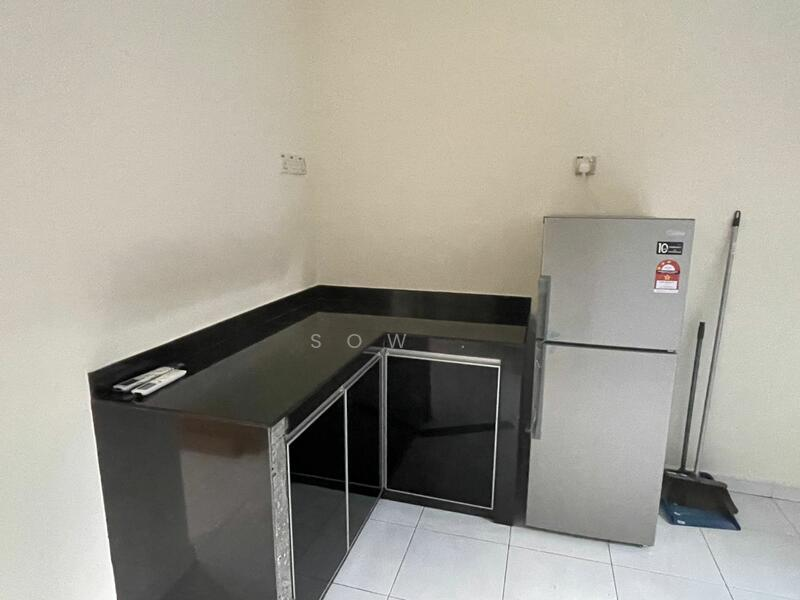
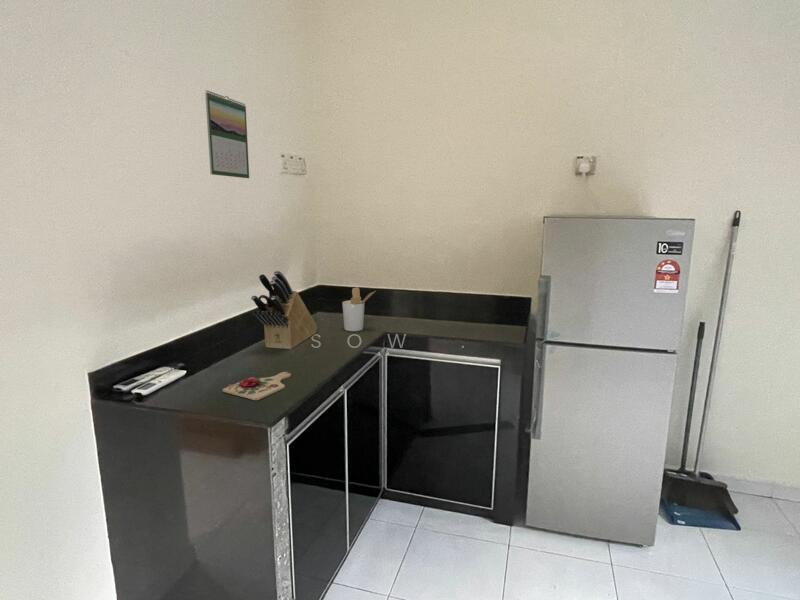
+ calendar (228, 136)
+ knife block (286, 305)
+ utensil holder (359, 309)
+ cutting board (265, 380)
